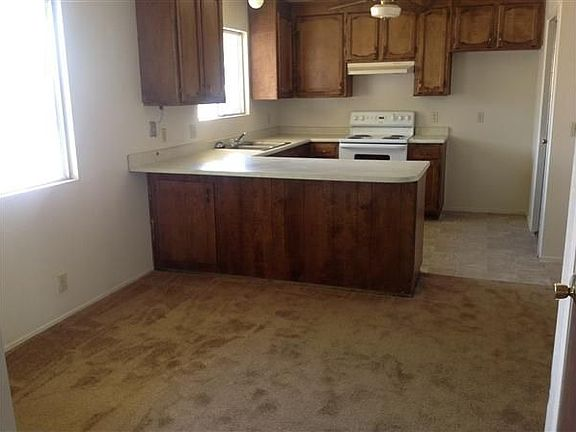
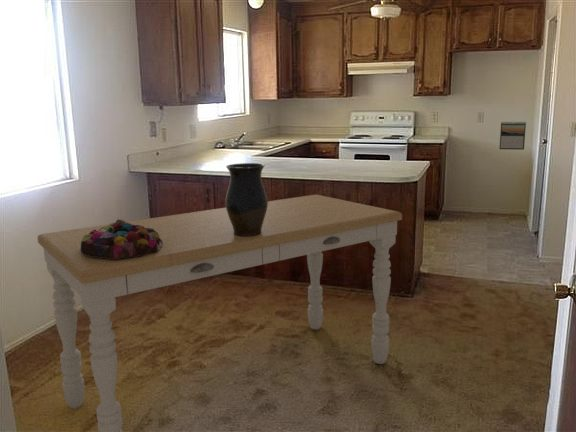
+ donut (120, 236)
+ calendar (512, 135)
+ vase (246, 199)
+ dining table (230, 271)
